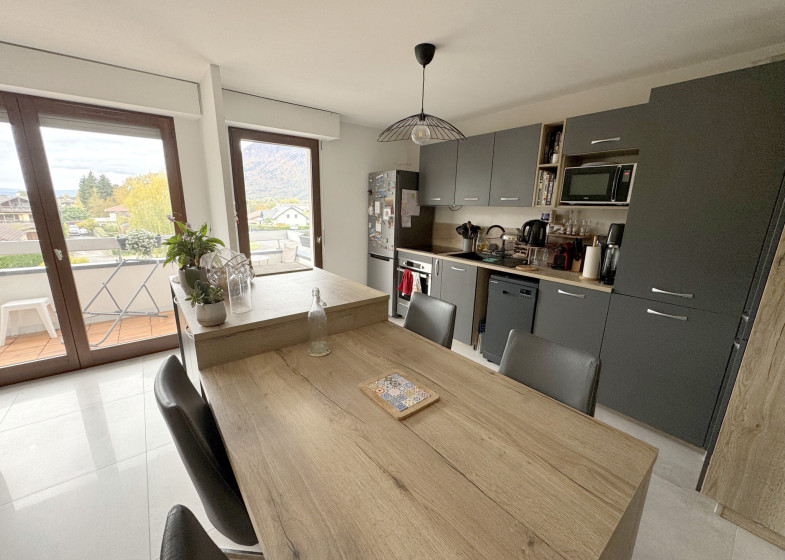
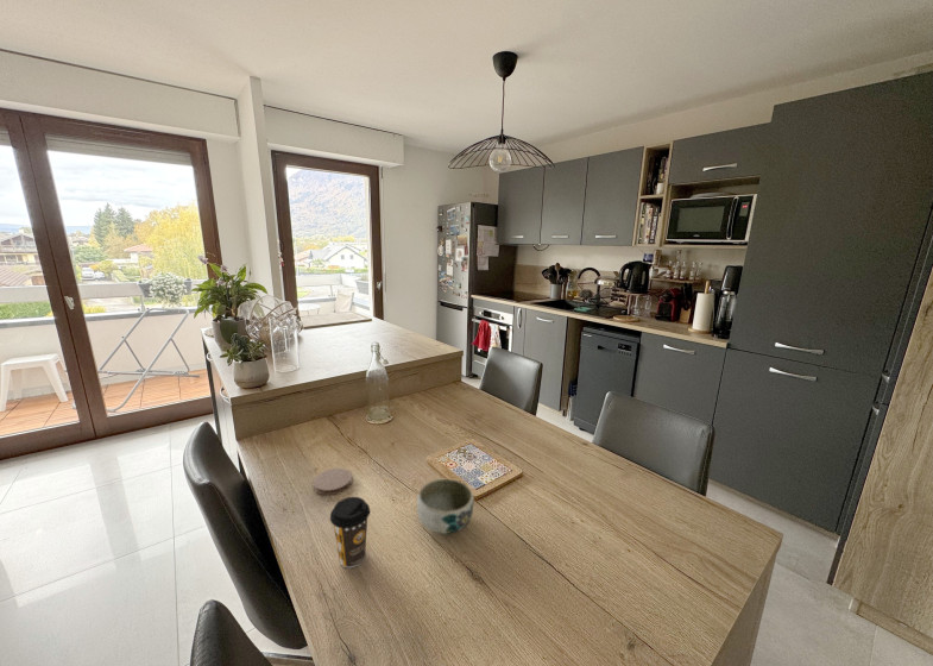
+ coaster (333, 480)
+ bowl (445, 508)
+ coffee cup (351, 532)
